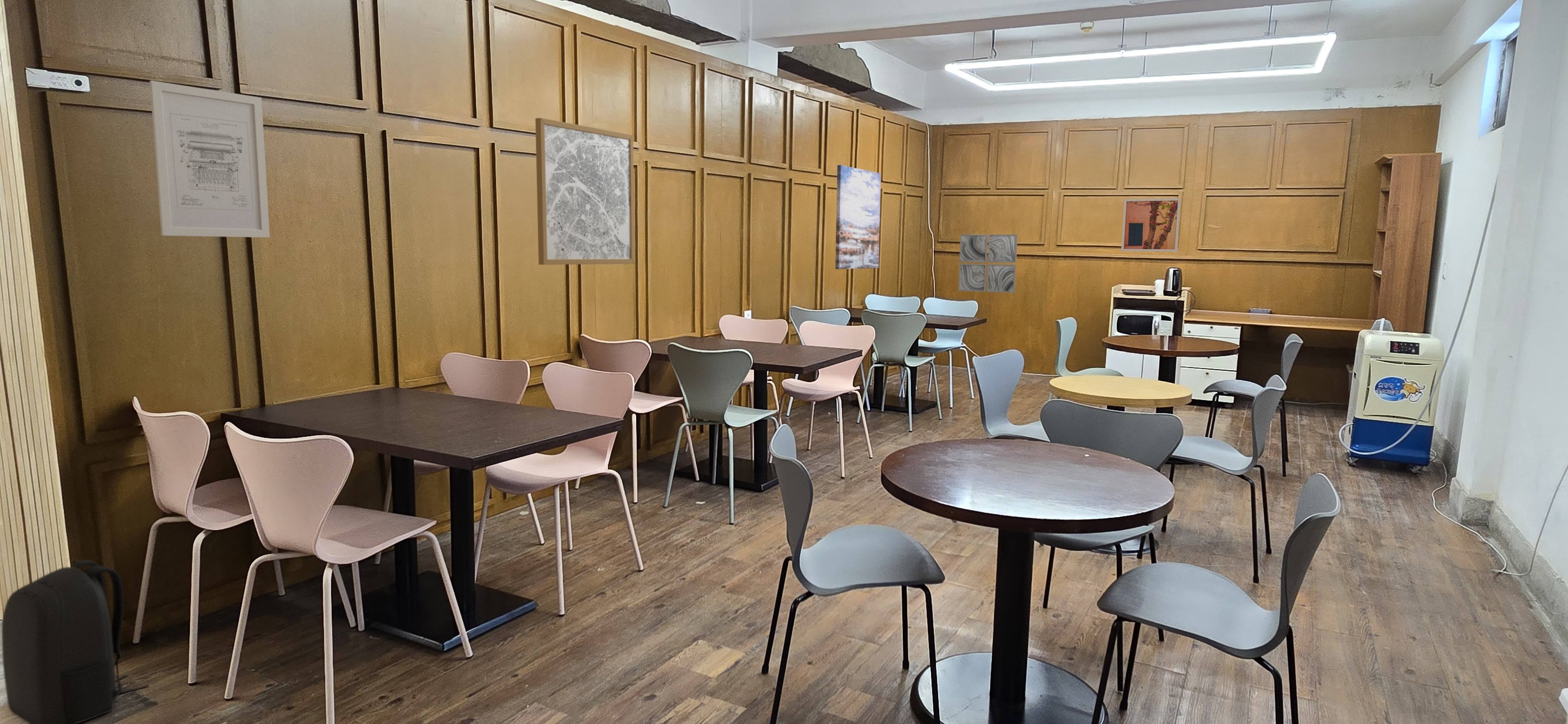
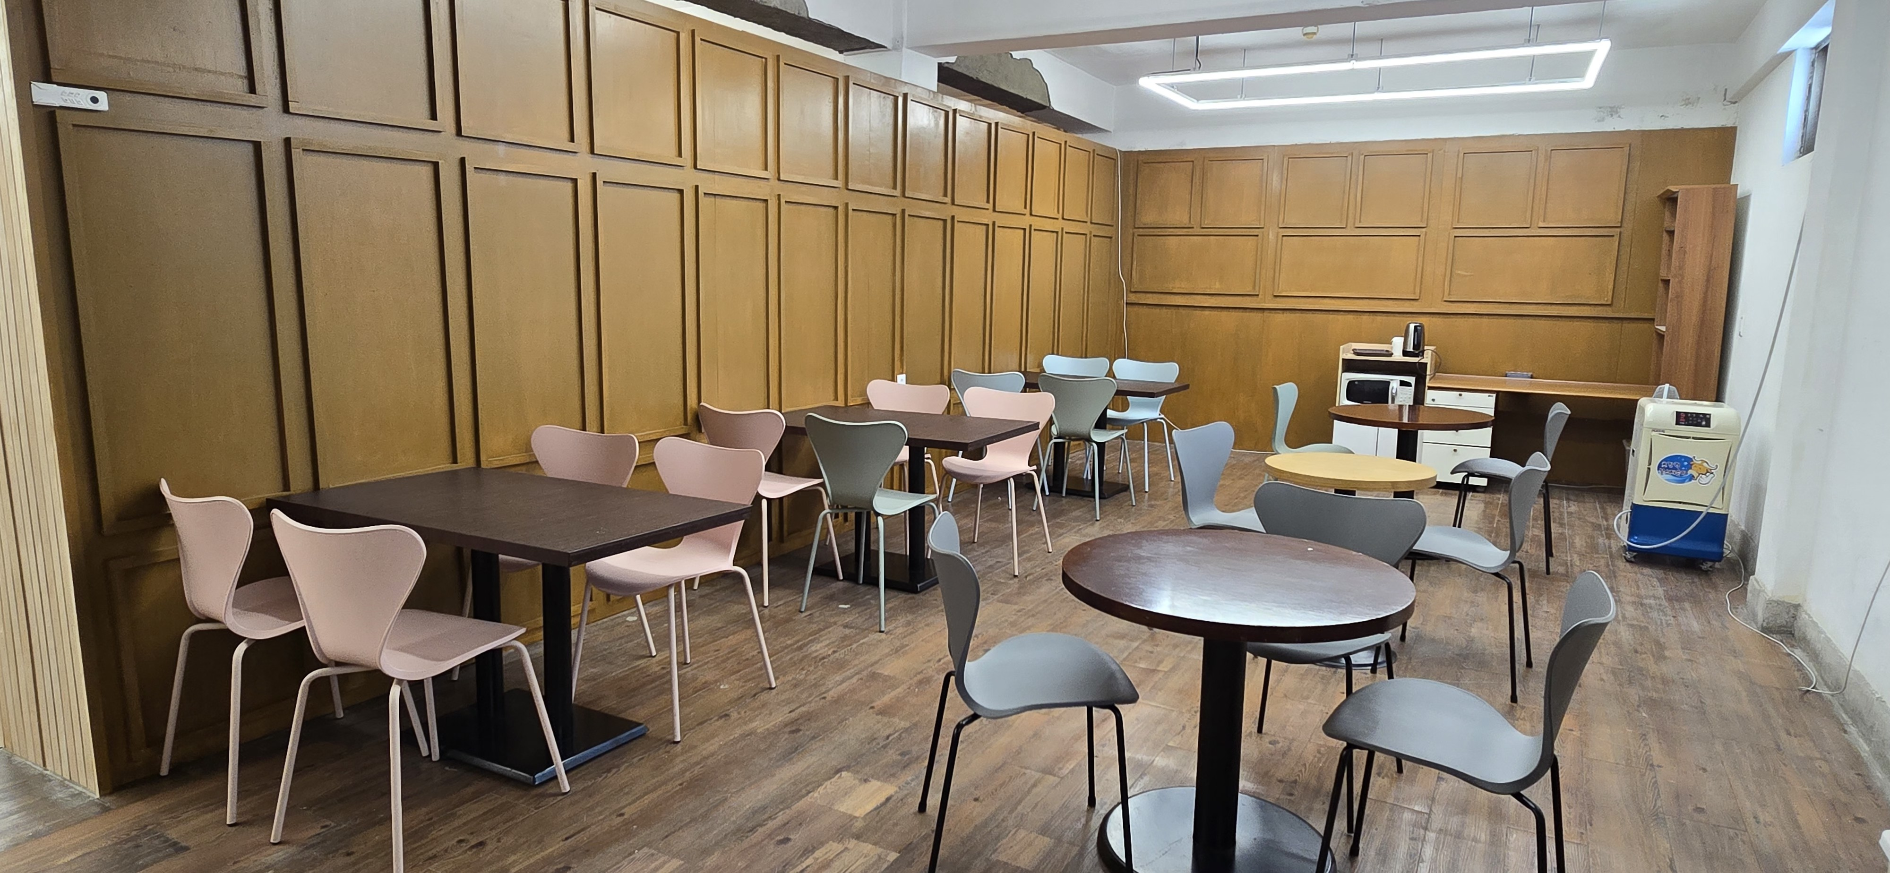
- wall art (213, 164)
- backpack (75, 633)
- wall art (588, 196)
- wall art (859, 219)
- wall art (987, 262)
- wall art (1151, 225)
